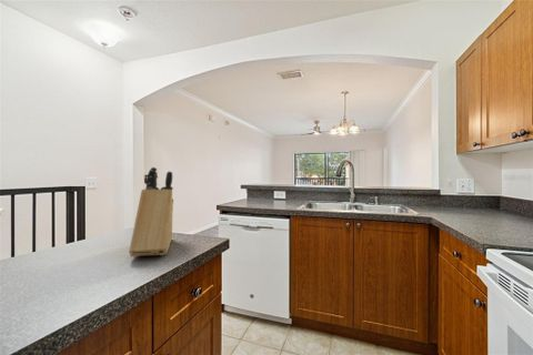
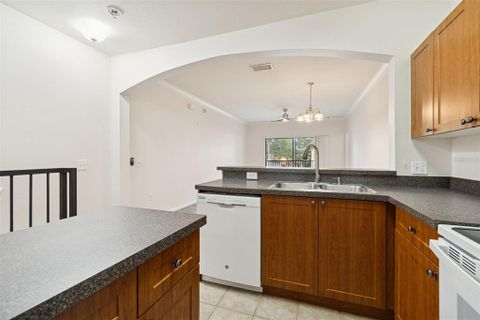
- knife block (155, 205)
